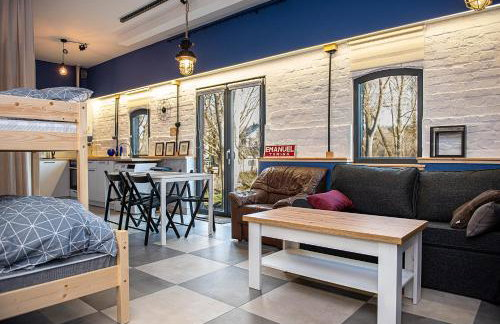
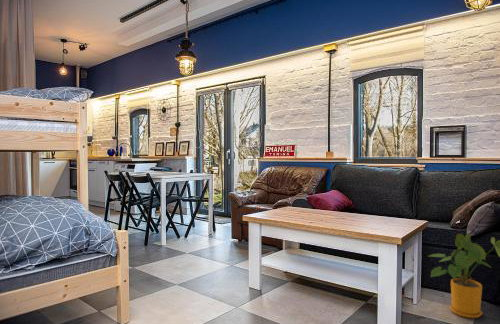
+ house plant (464, 274)
